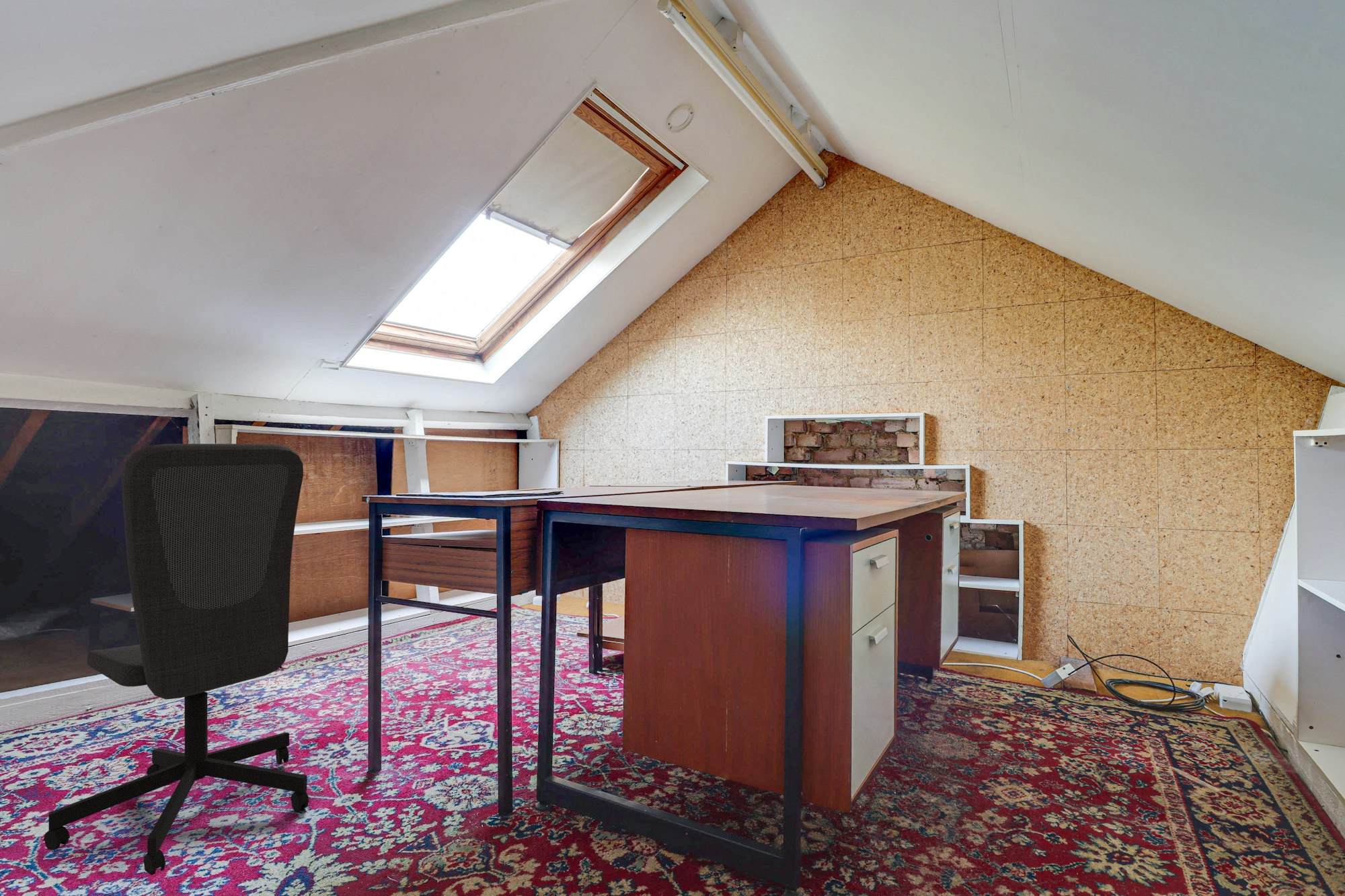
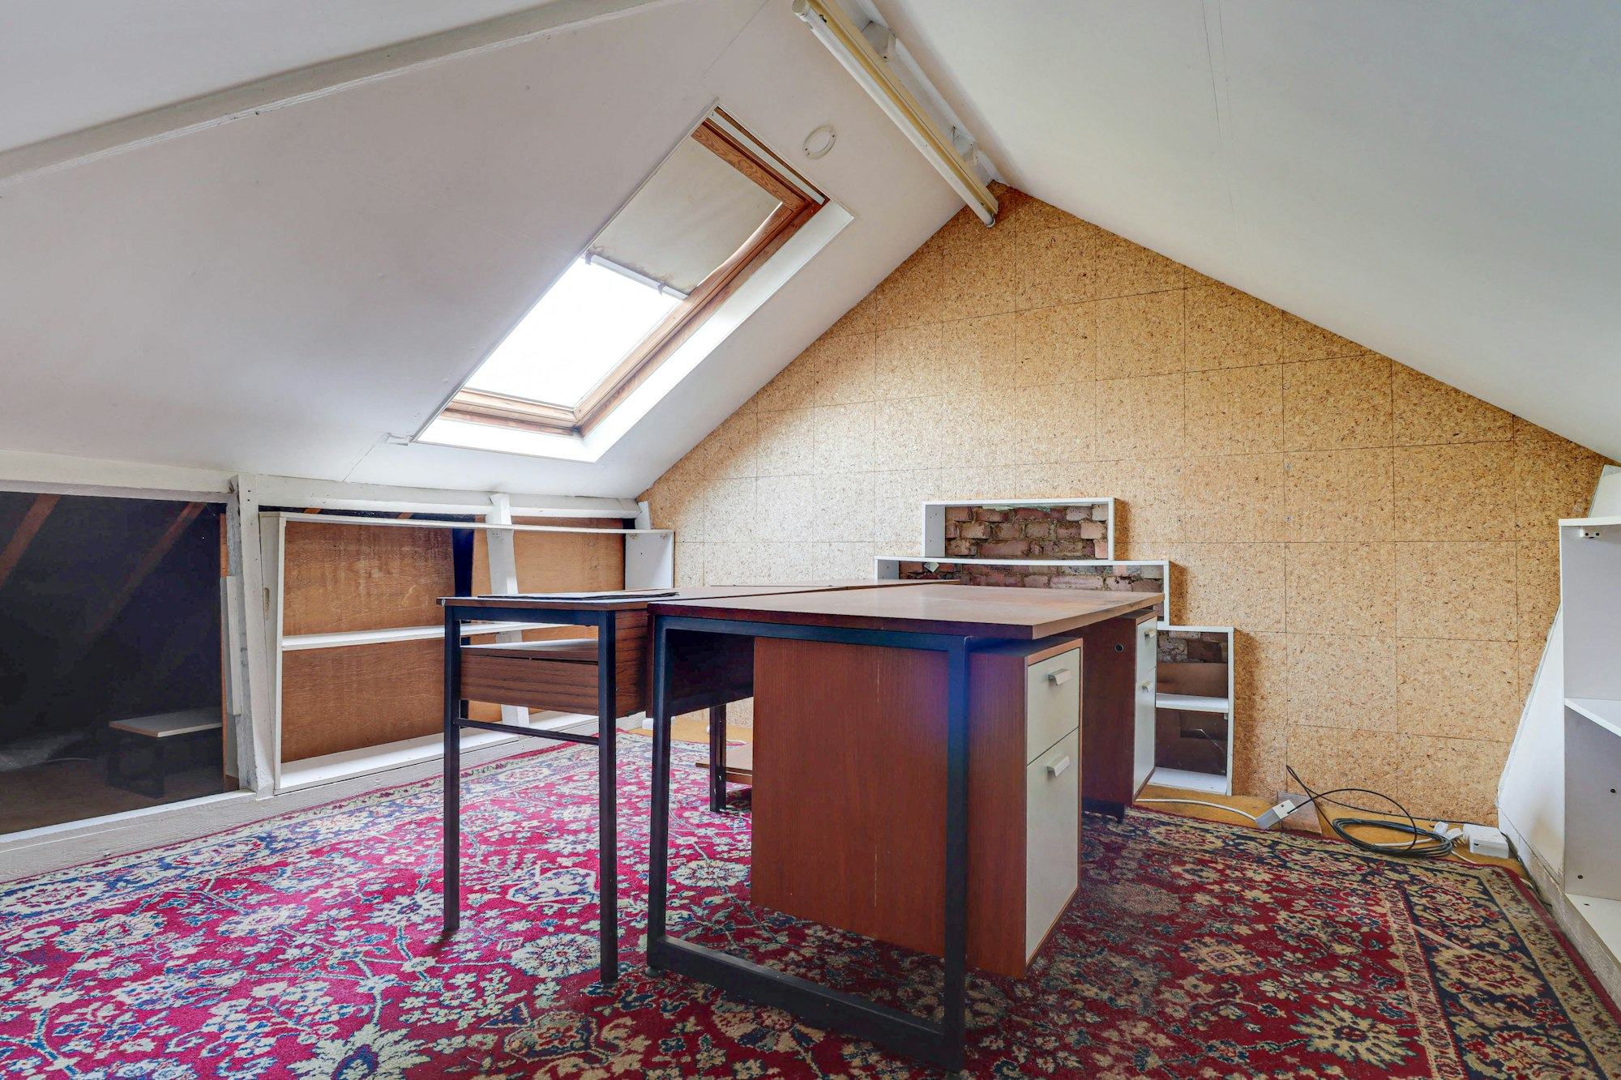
- office chair (198, 628)
